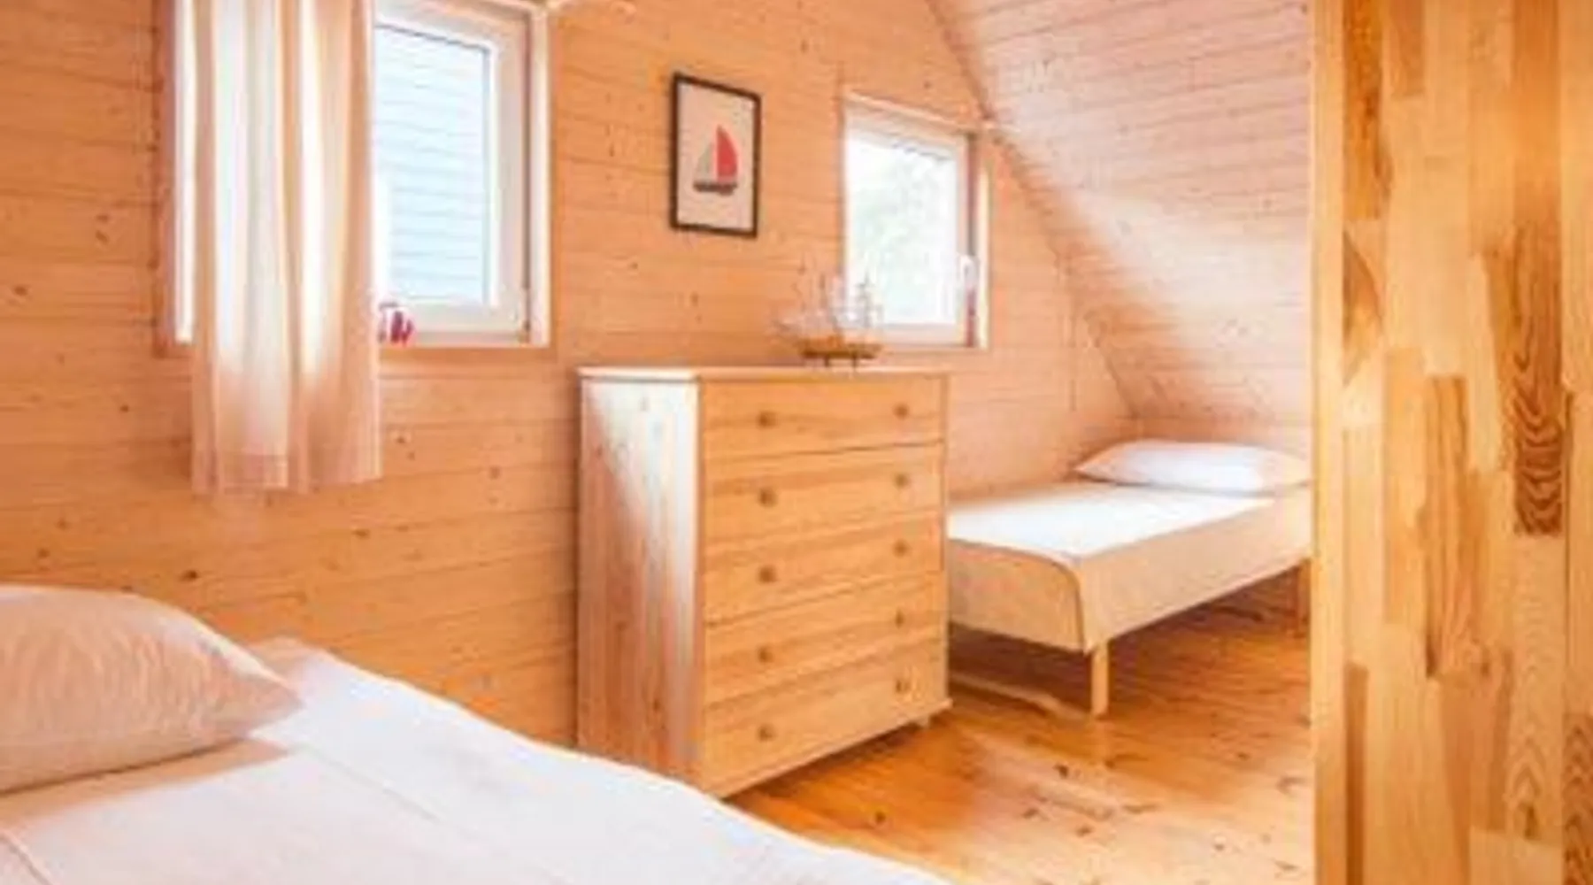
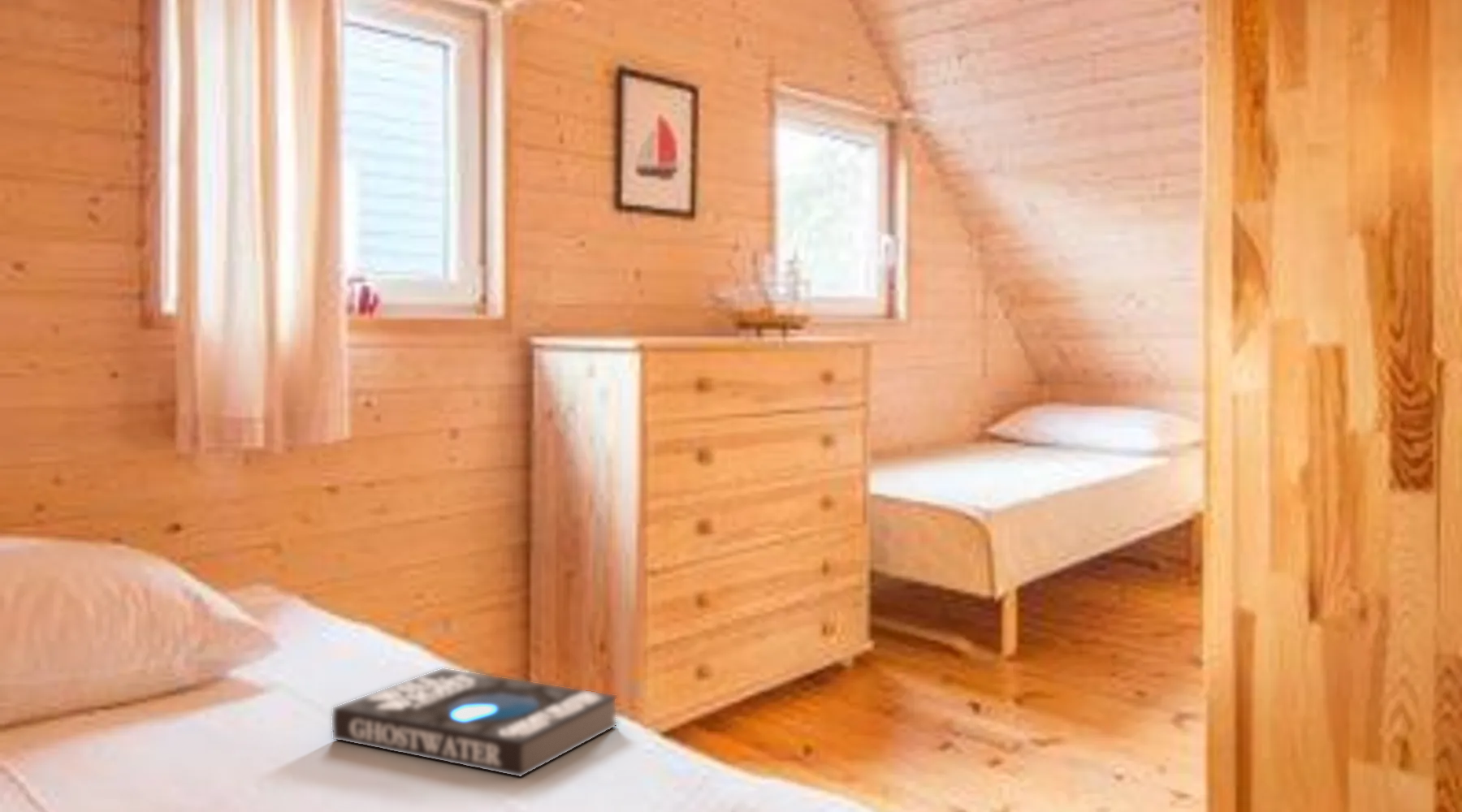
+ book (477, 715)
